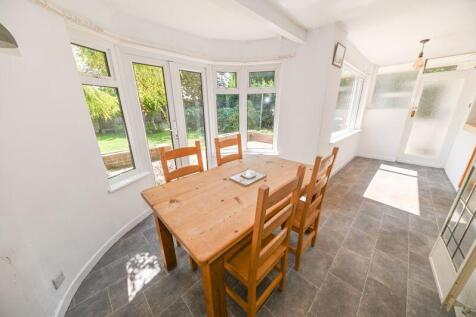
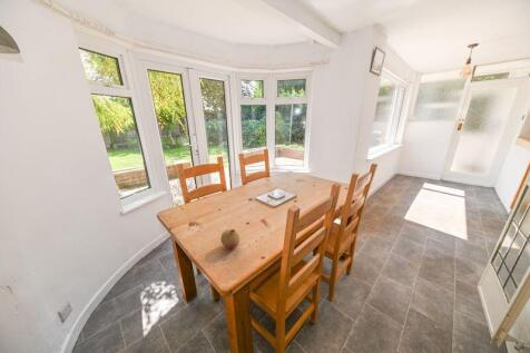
+ fruit (229, 237)
